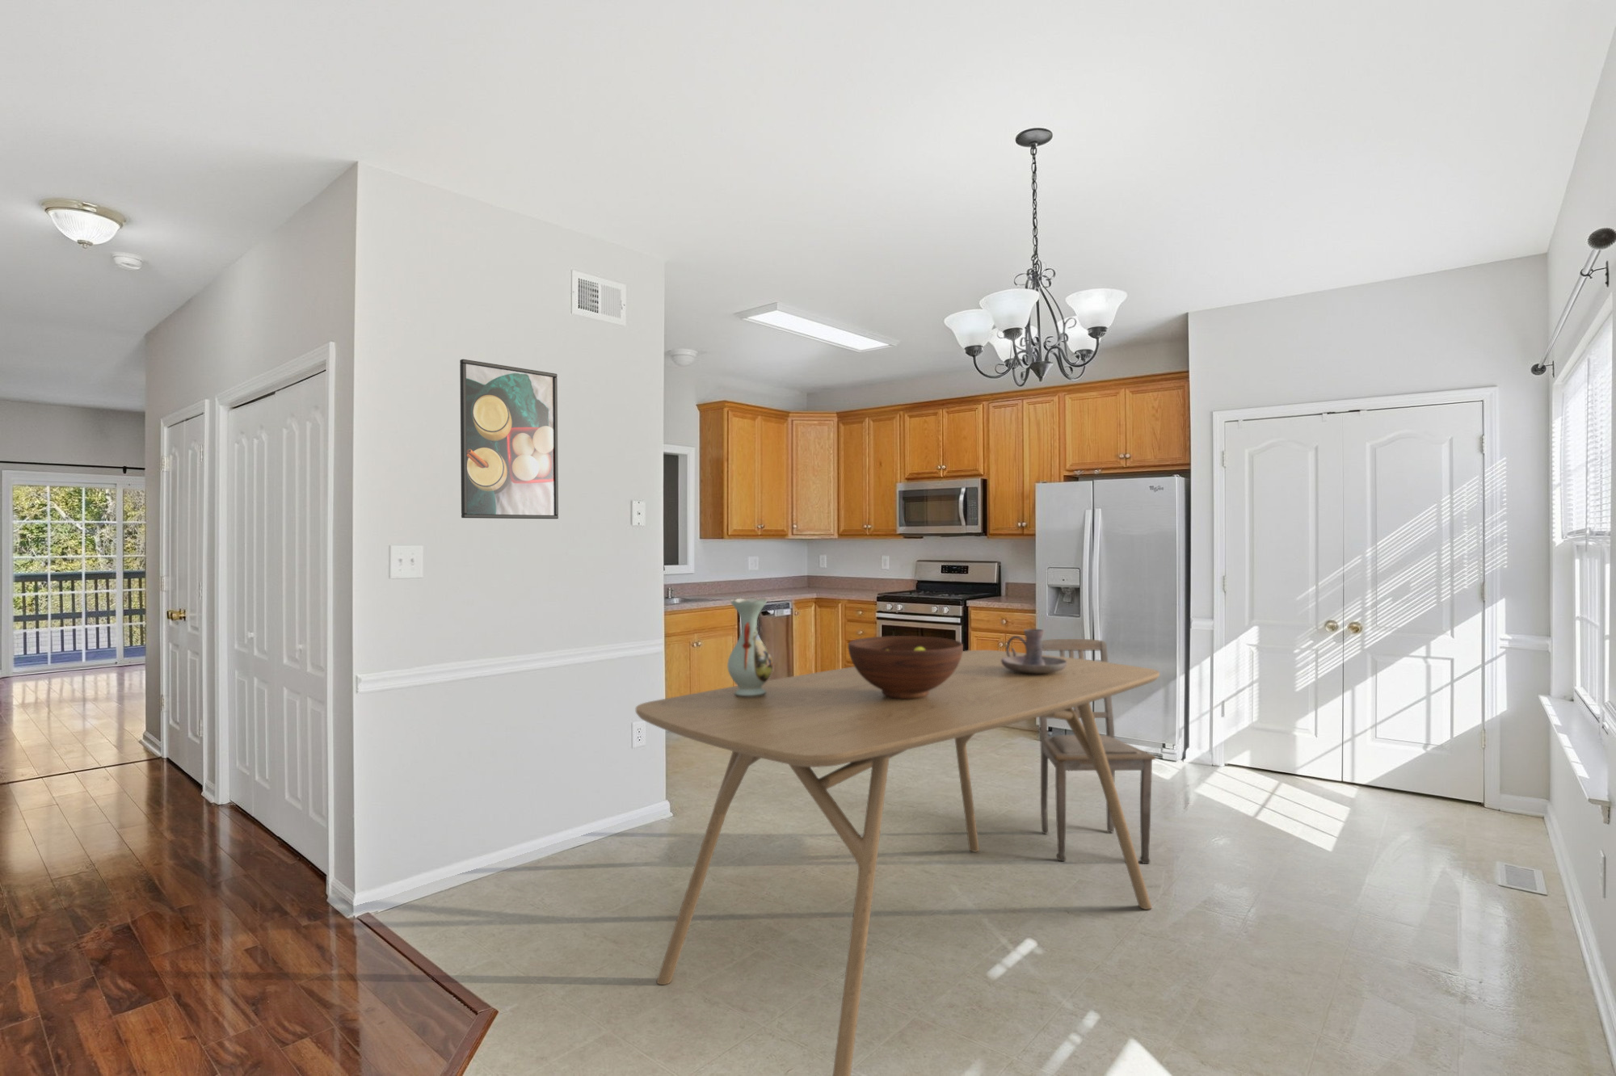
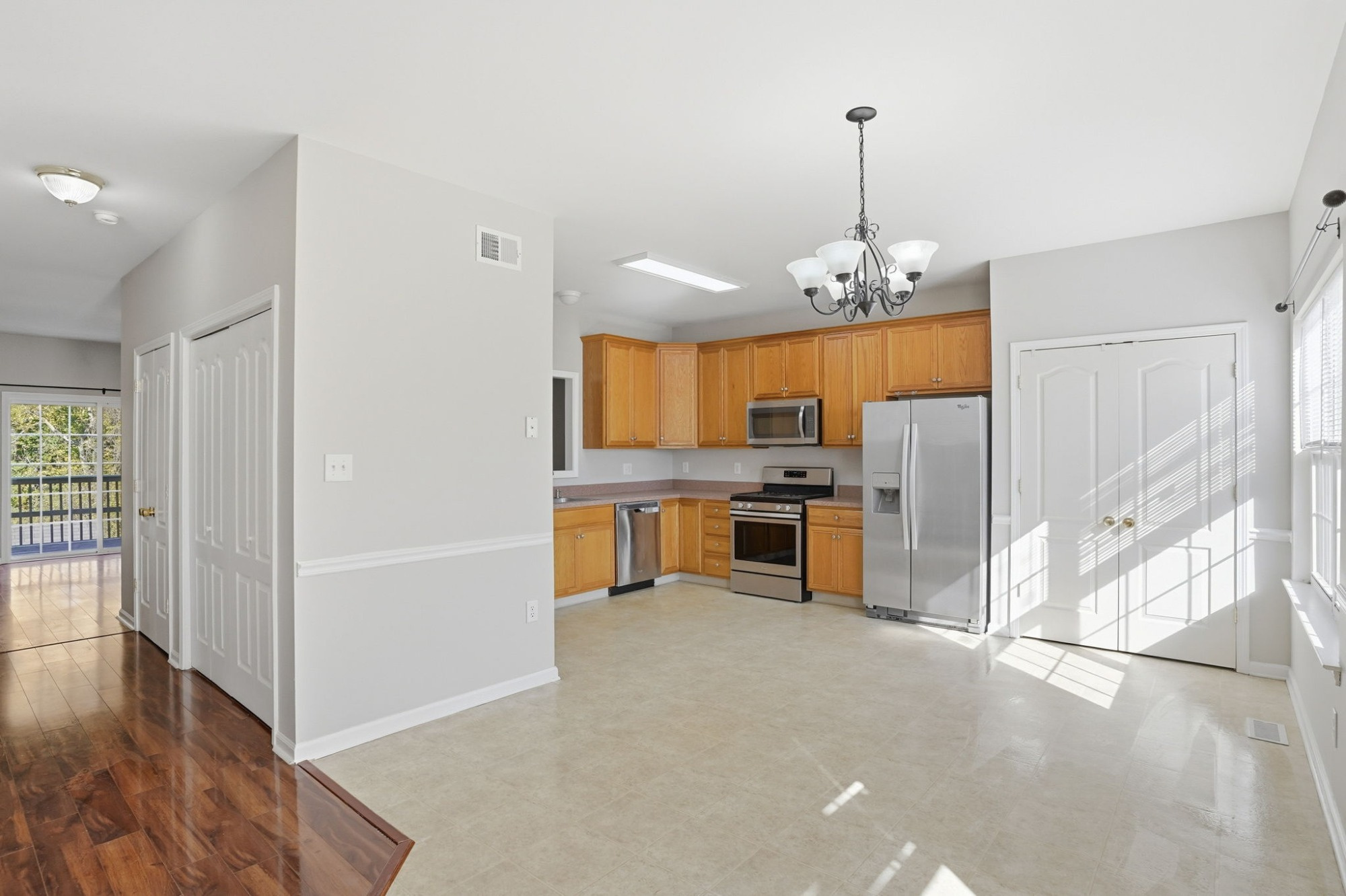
- fruit bowl (905, 668)
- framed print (510, 443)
- candle holder (1029, 648)
- vase (750, 646)
- dining chair (1083, 749)
- dining table (963, 806)
